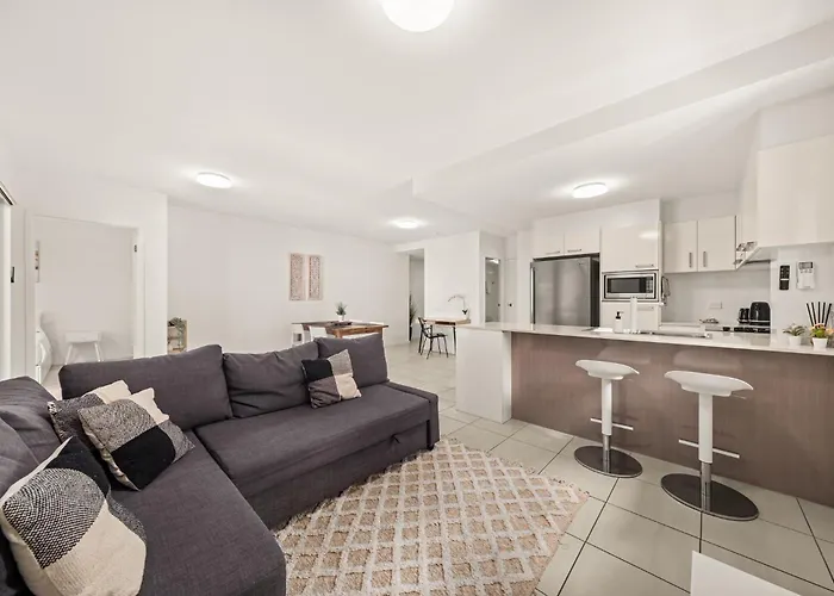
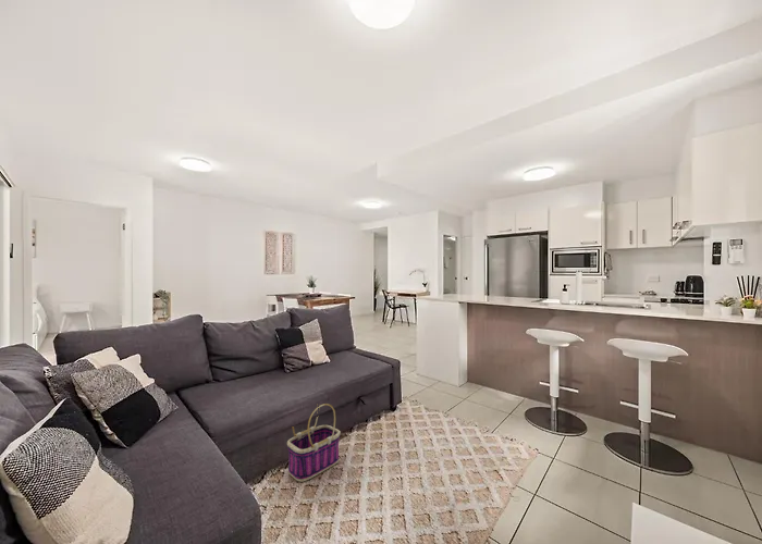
+ basket (314, 433)
